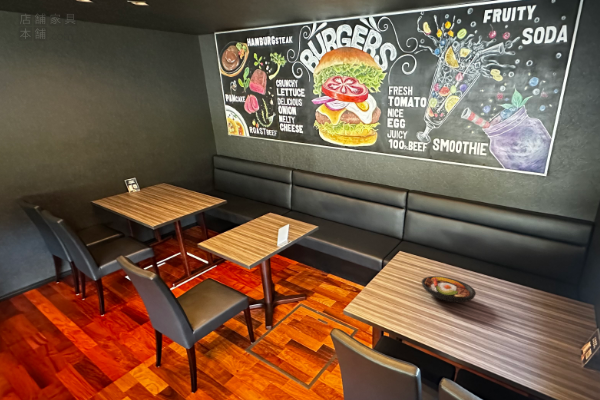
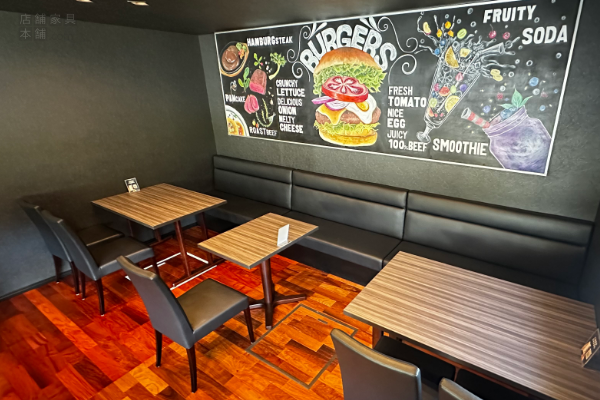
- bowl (447, 290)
